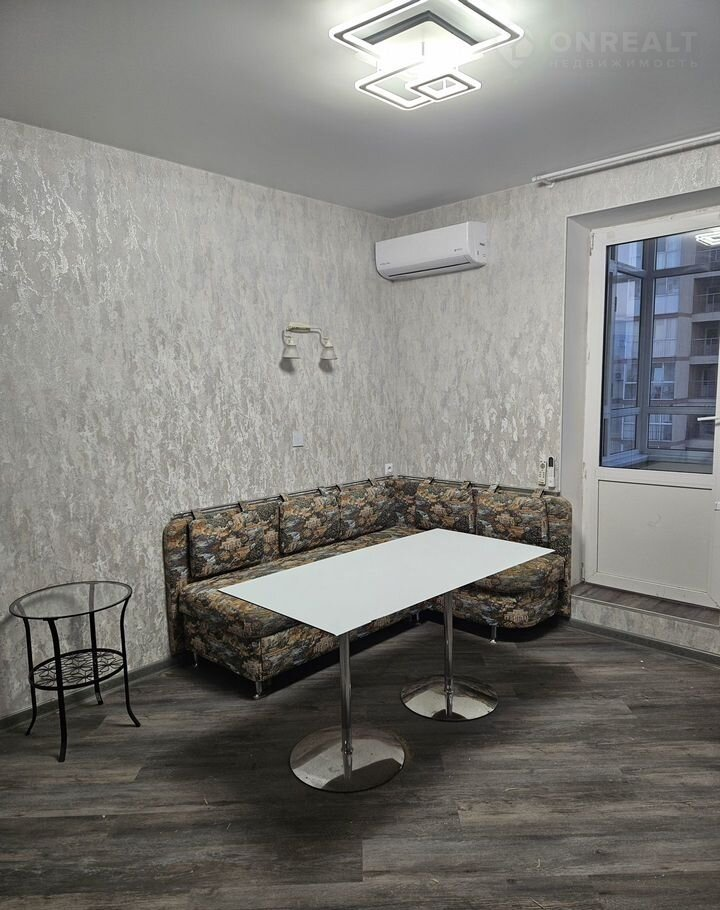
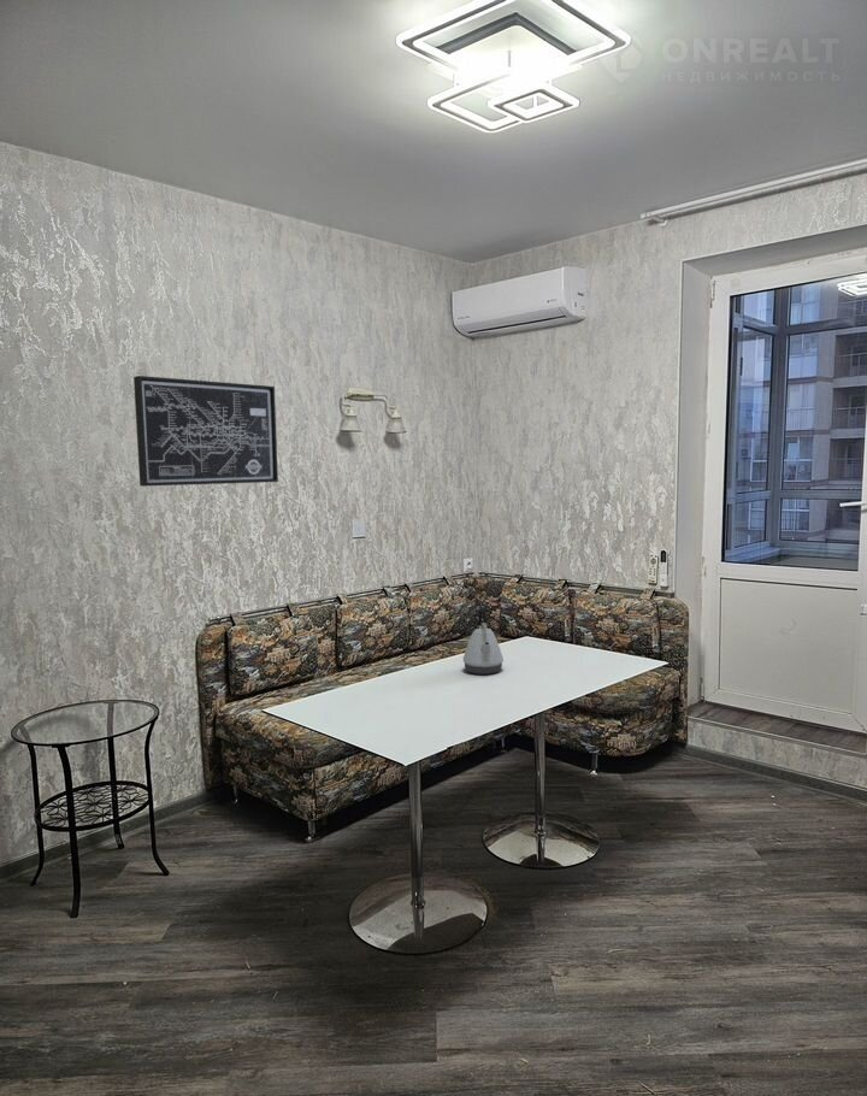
+ wall art (211, 432)
+ kettle (483, 640)
